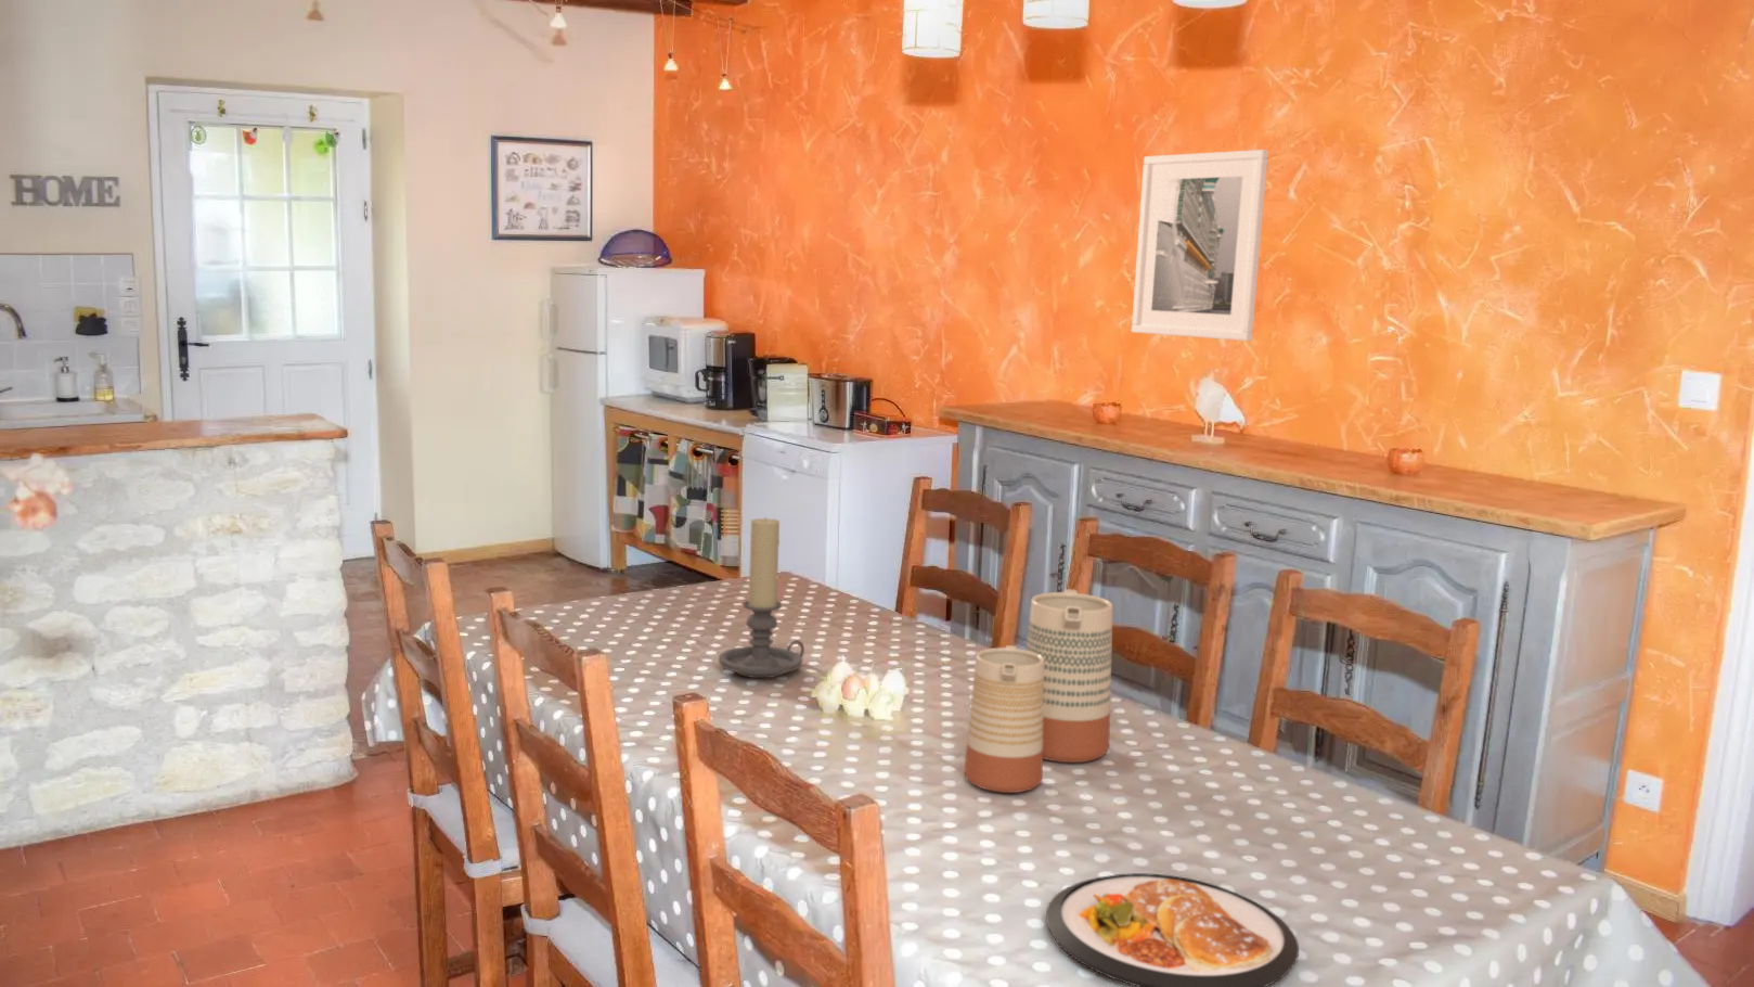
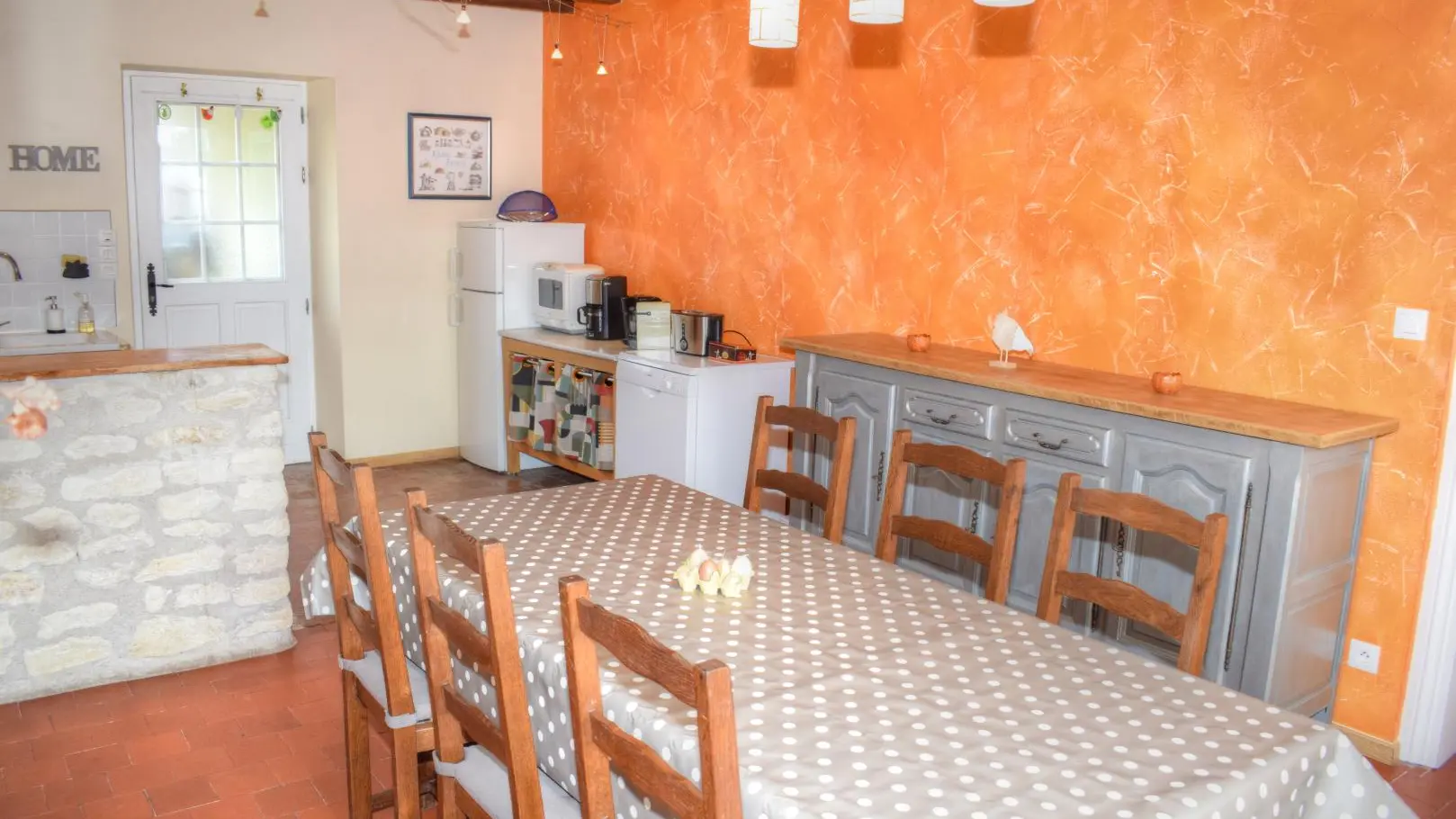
- vase (1040, 681)
- dish (1170, 922)
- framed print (1196, 245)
- candle holder (769, 593)
